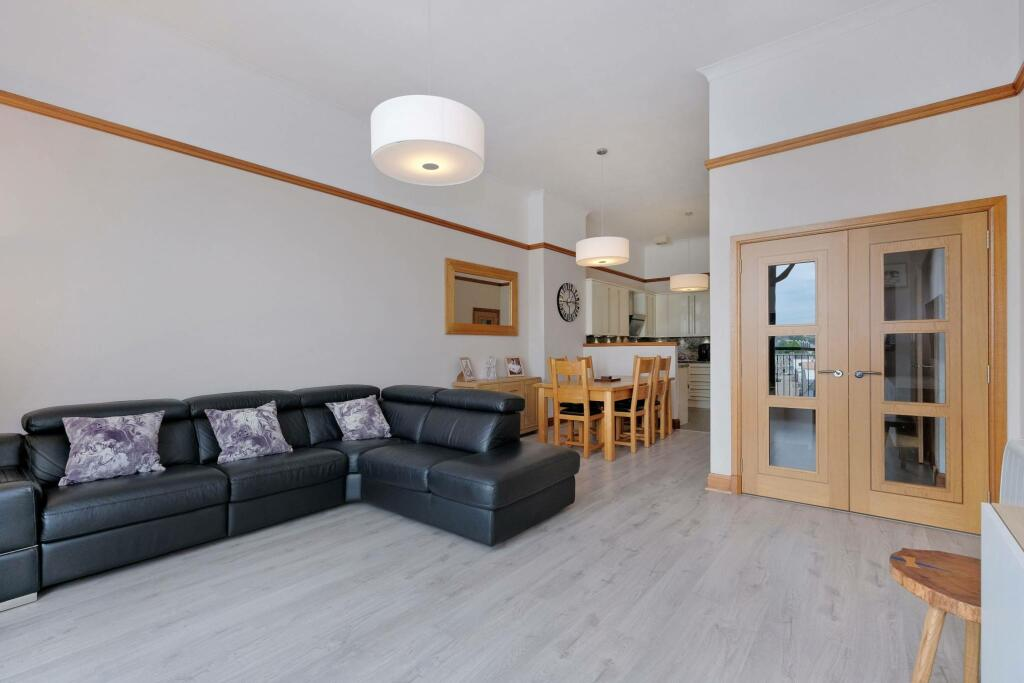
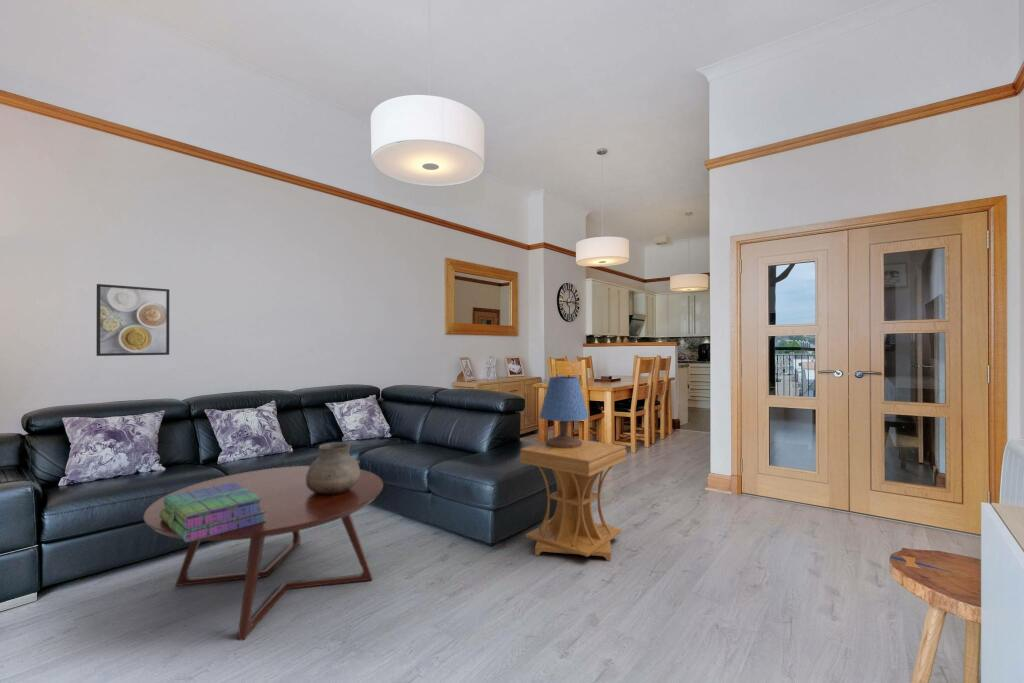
+ coffee table (273, 535)
+ side table (574, 494)
+ vase (333, 467)
+ stack of books (212, 508)
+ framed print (134, 321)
+ table lamp (563, 410)
